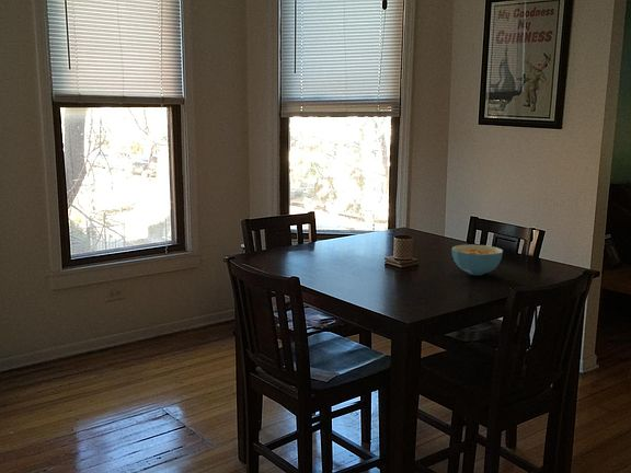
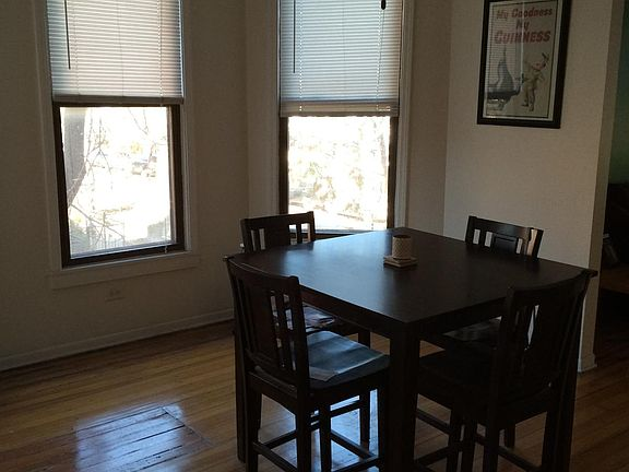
- cereal bowl (477, 261)
